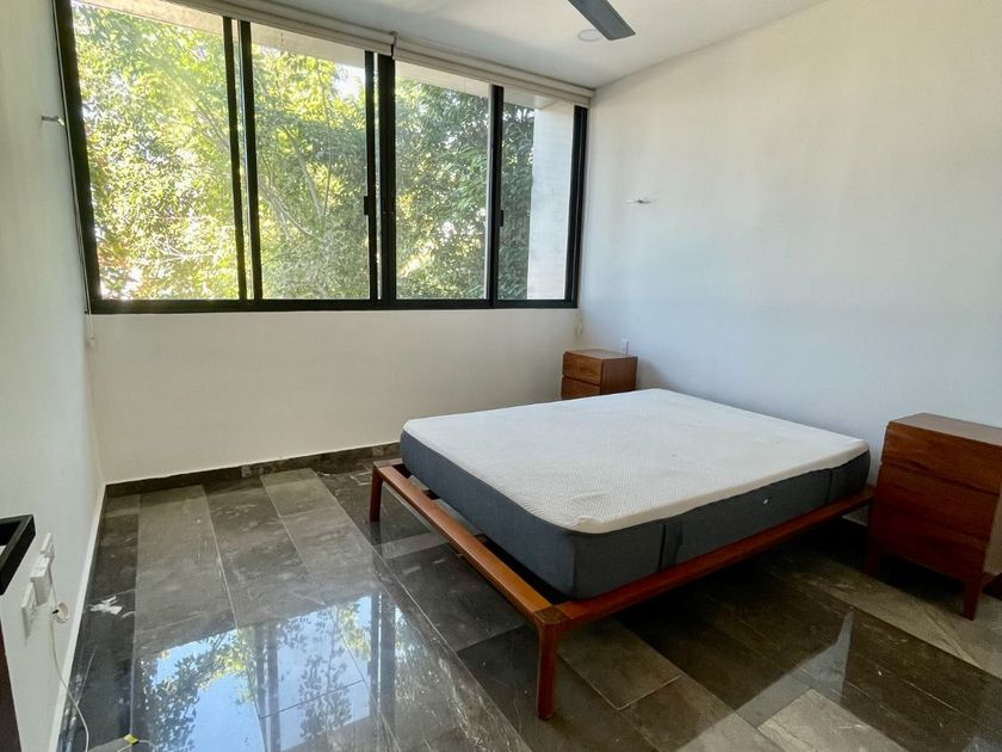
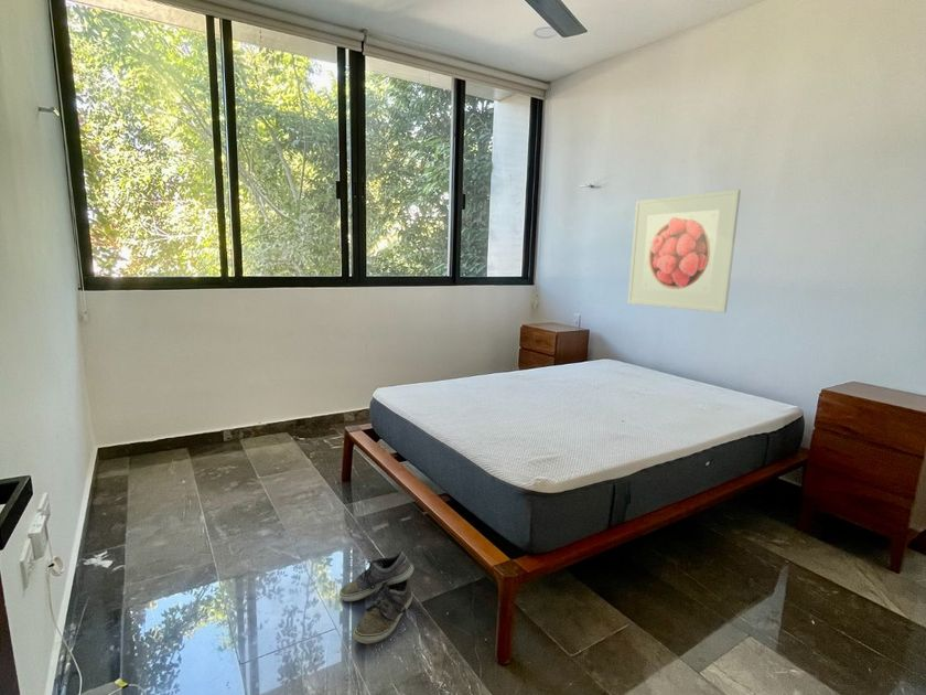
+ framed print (678, 253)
+ shoe (367, 587)
